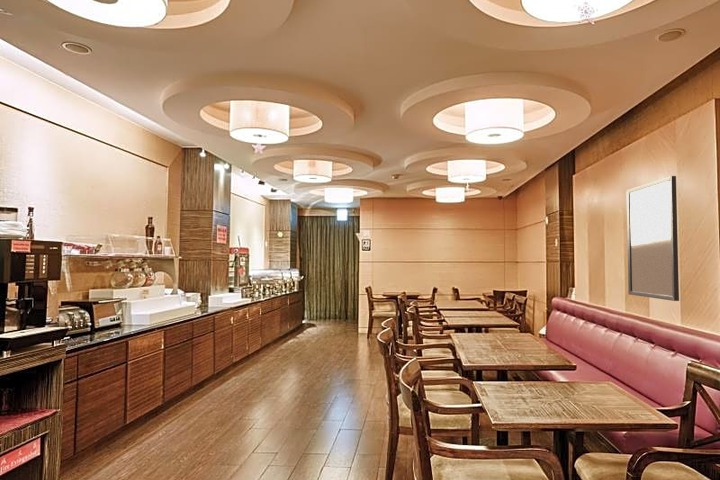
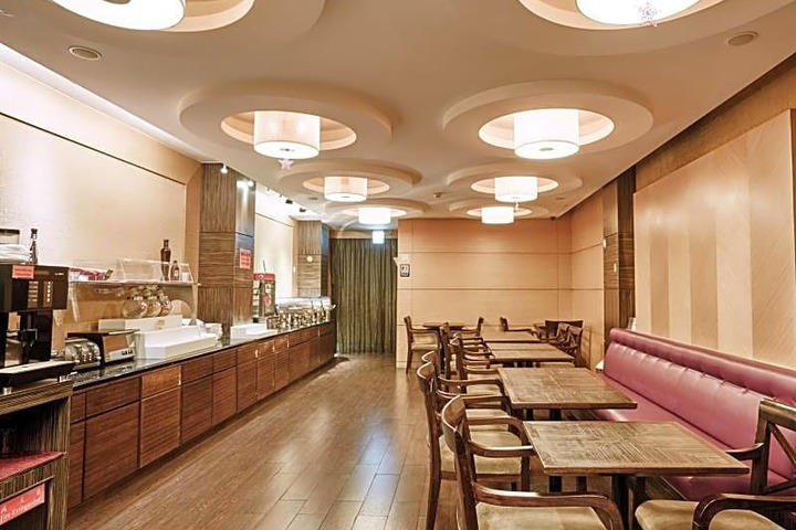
- home mirror (650, 240)
